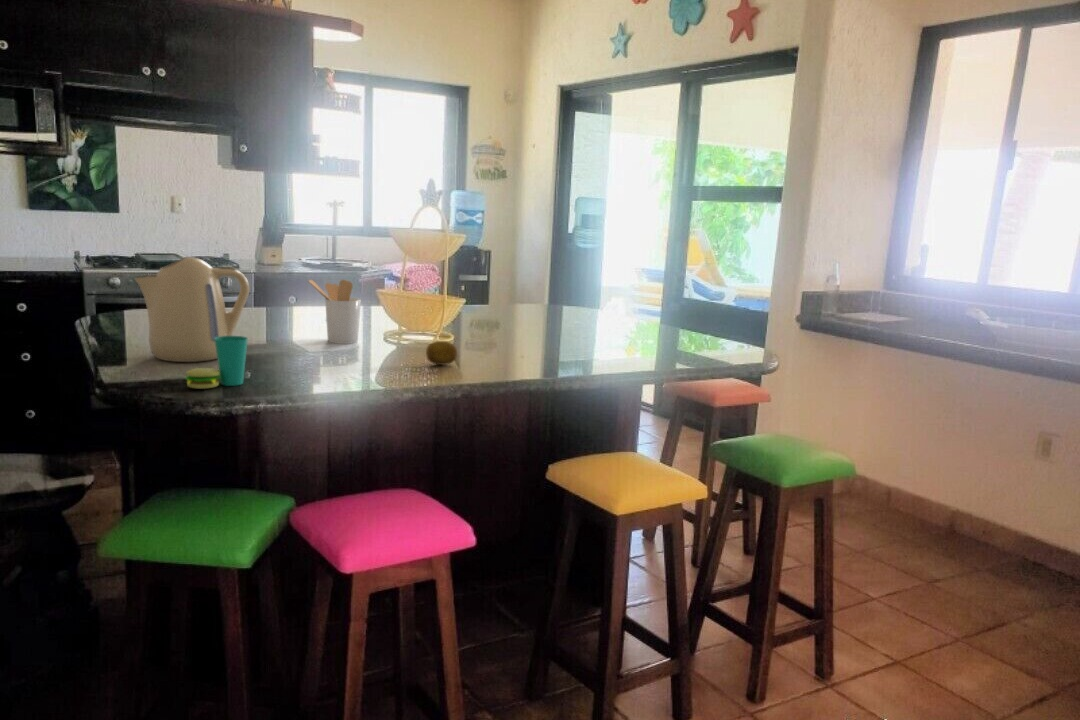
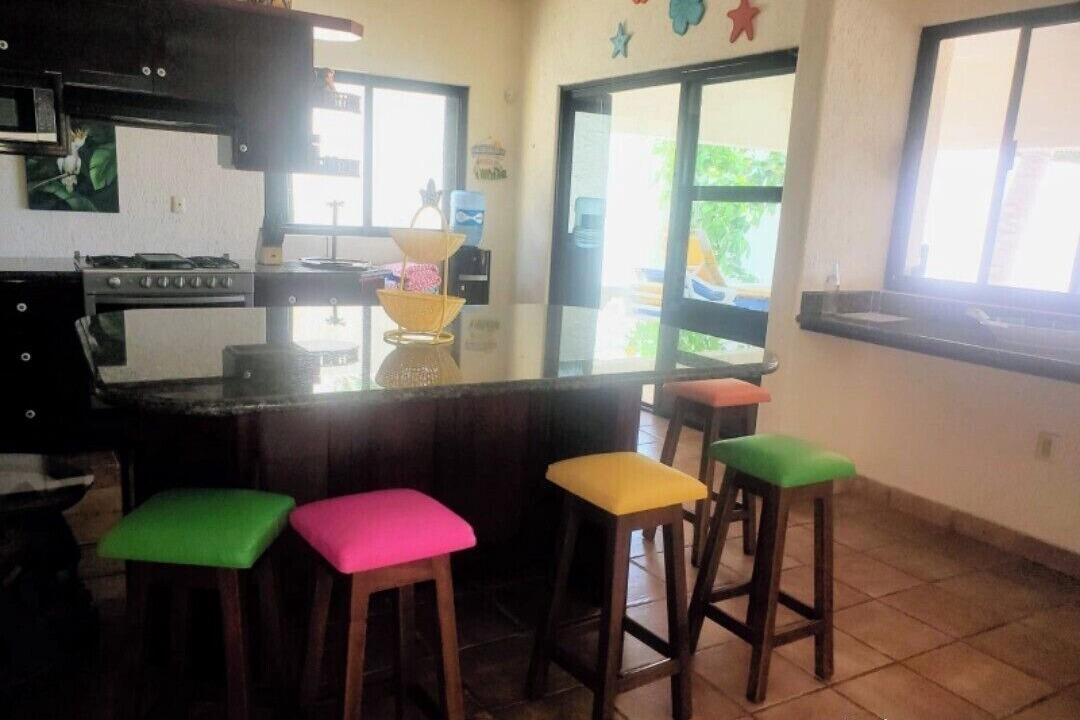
- fruit (441, 352)
- utensil holder (333, 310)
- cup (218, 362)
- kettle (194, 307)
